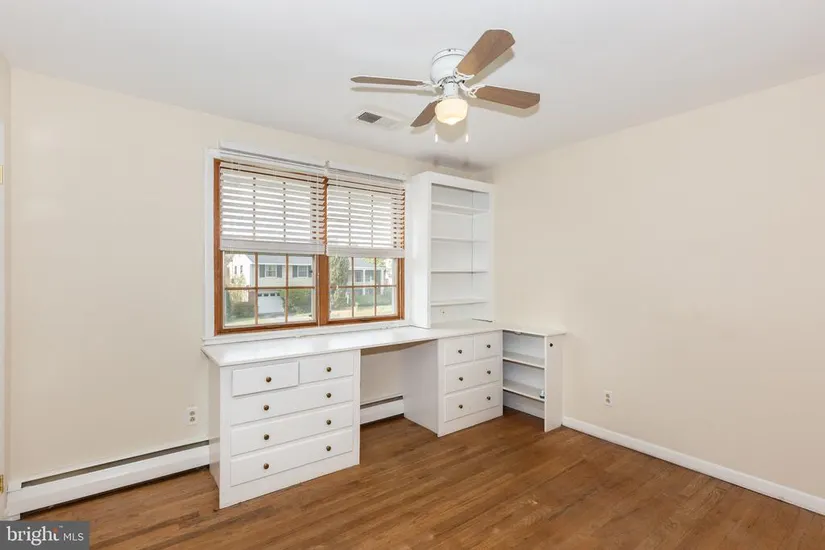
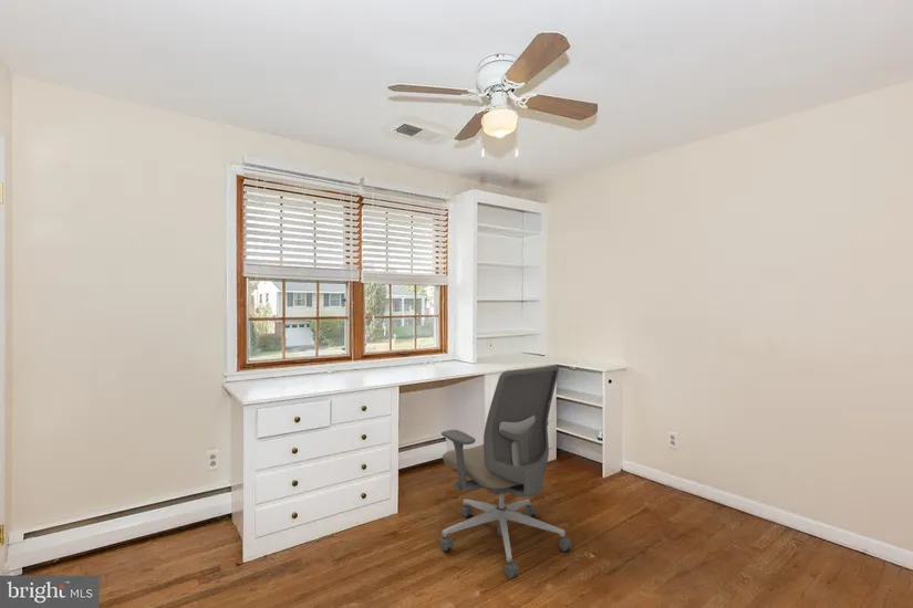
+ office chair (499, 449)
